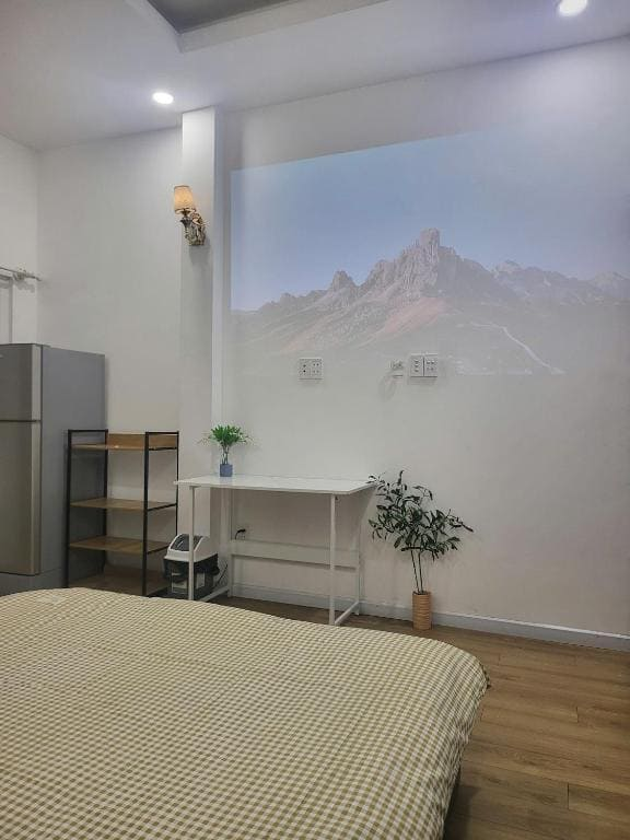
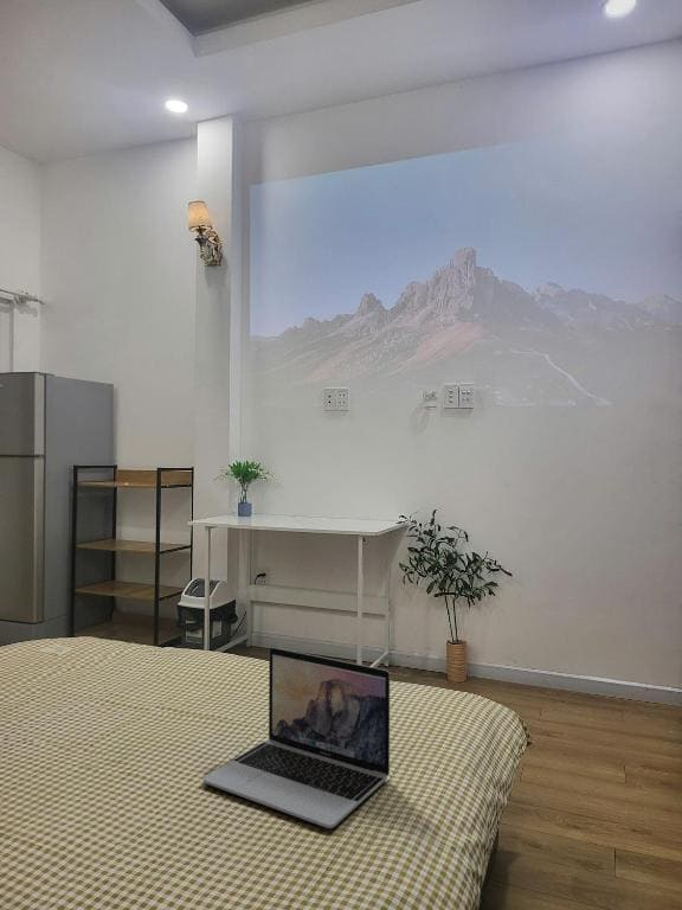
+ laptop (296, 726)
